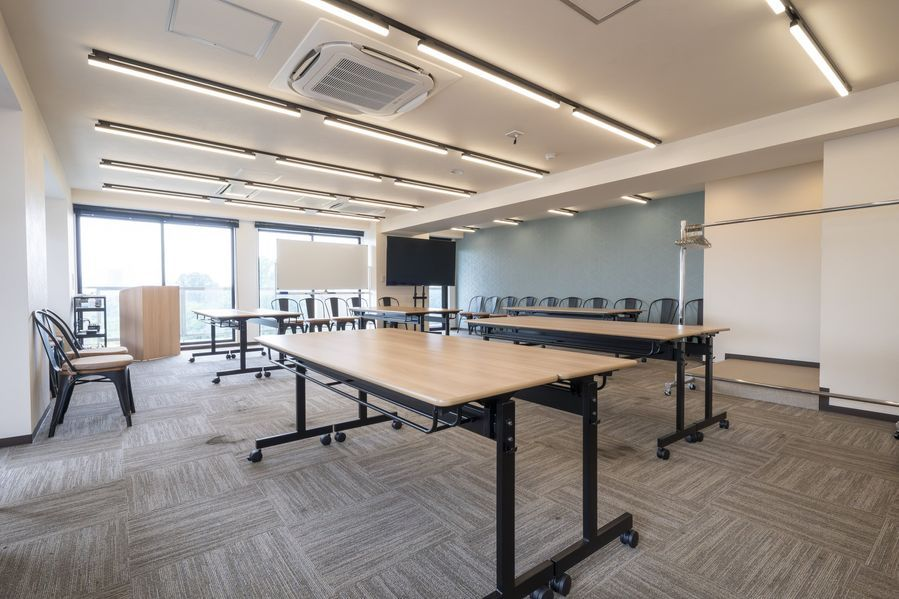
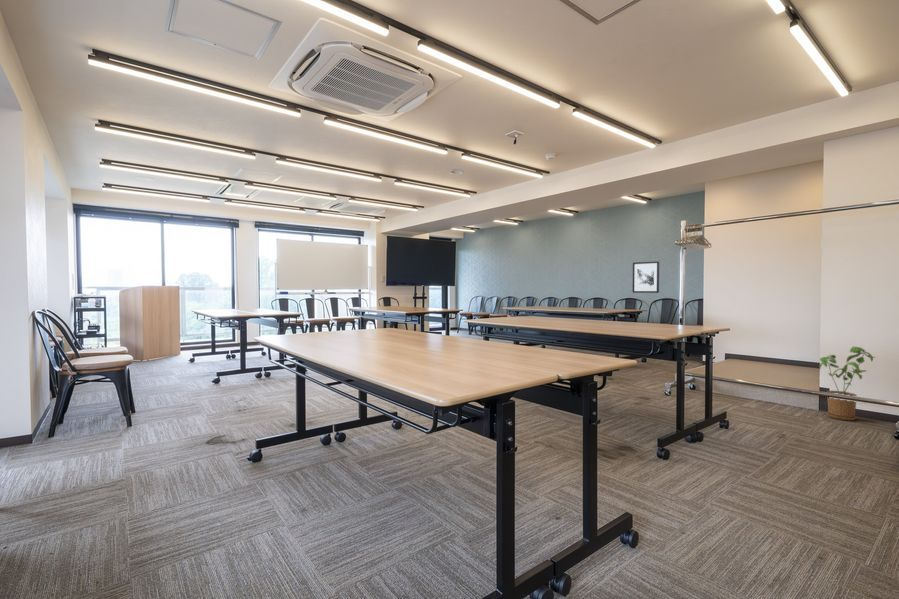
+ wall art (645, 277)
+ house plant (844, 382)
